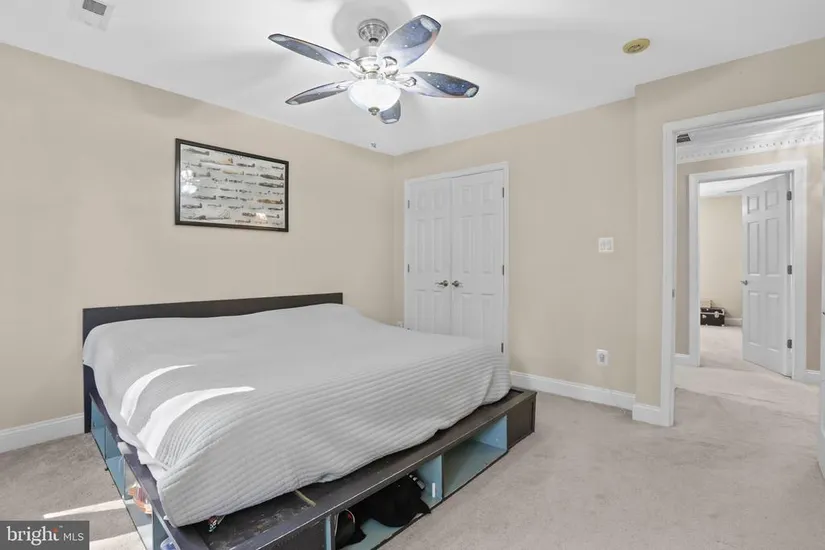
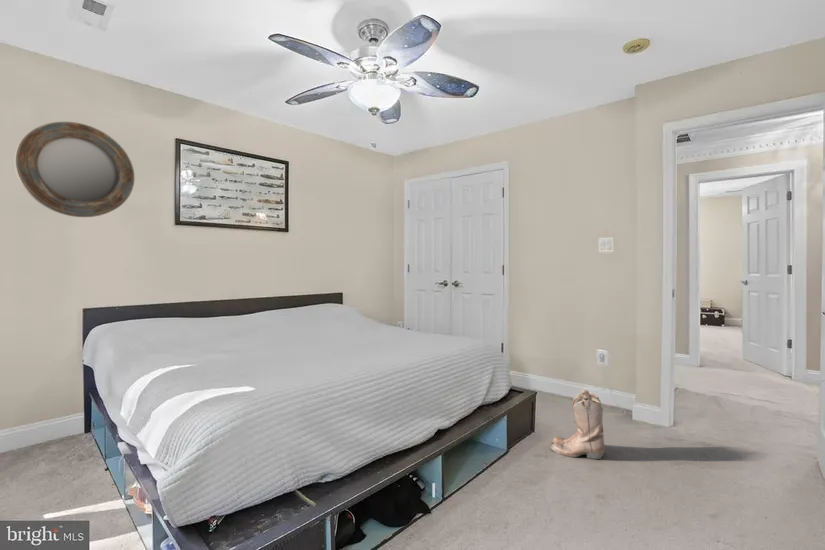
+ home mirror (79, 170)
+ boots (576, 421)
